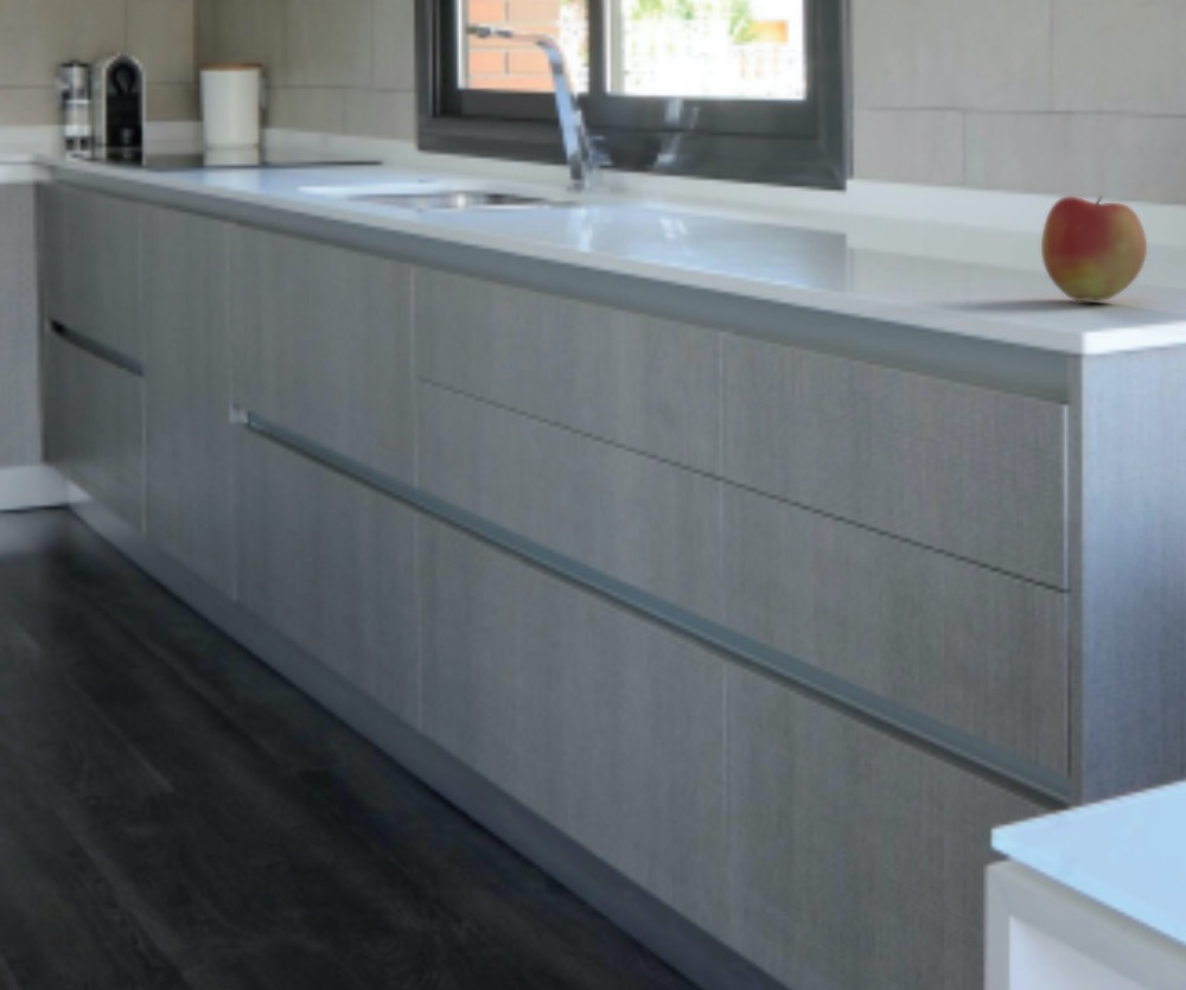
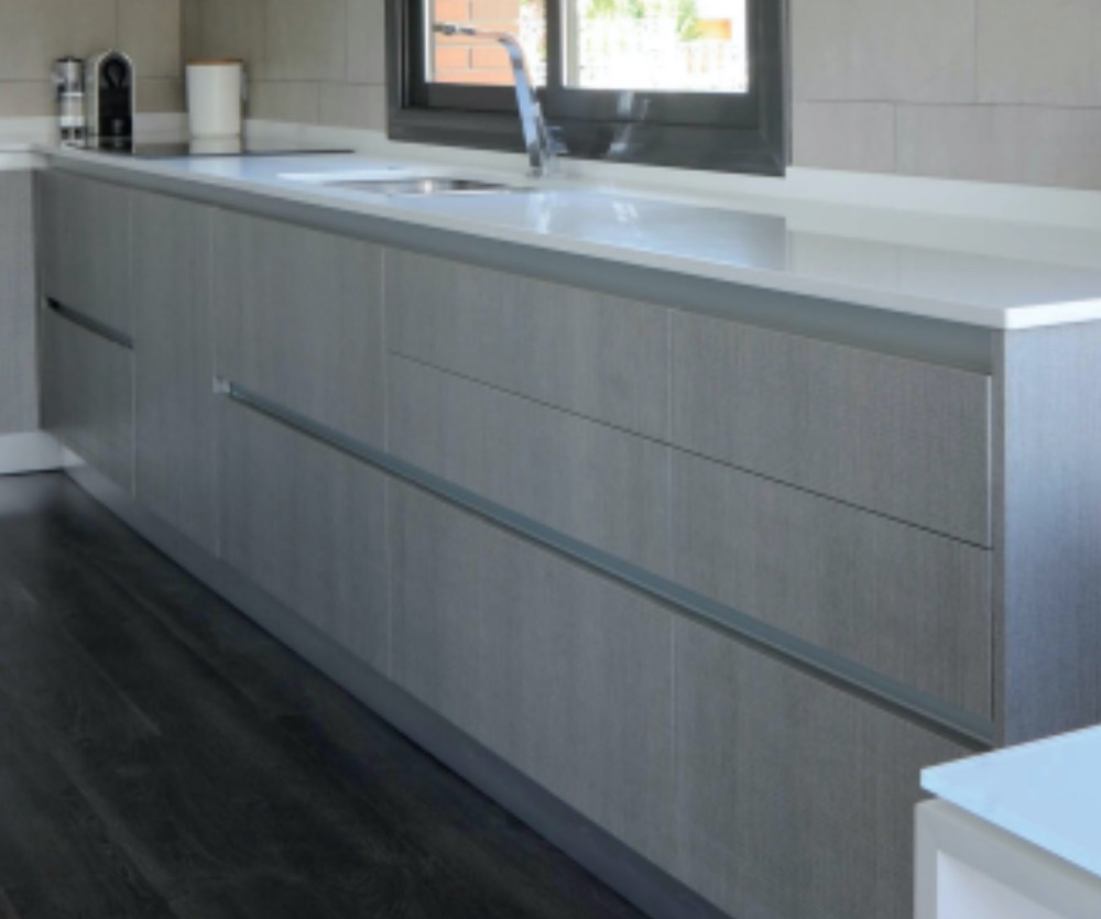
- apple (1093, 248)
